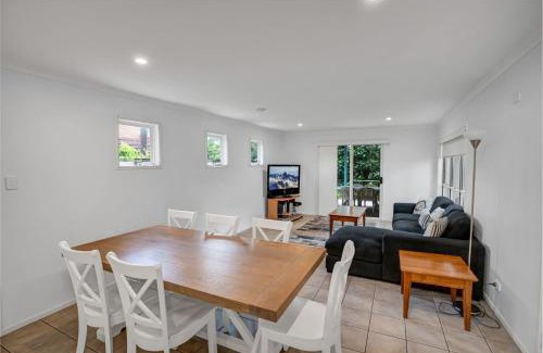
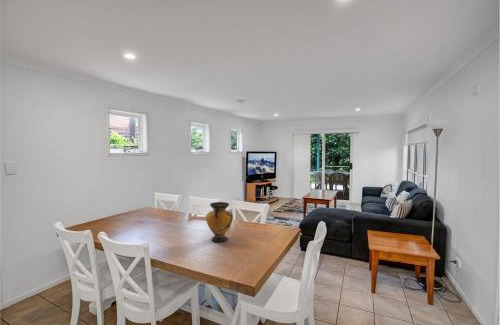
+ vase (219, 221)
